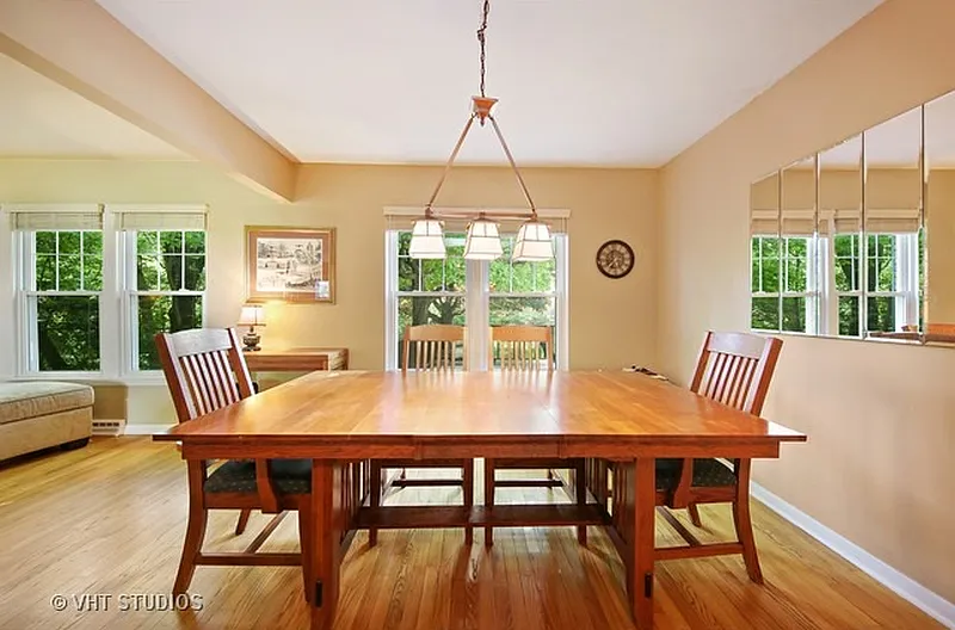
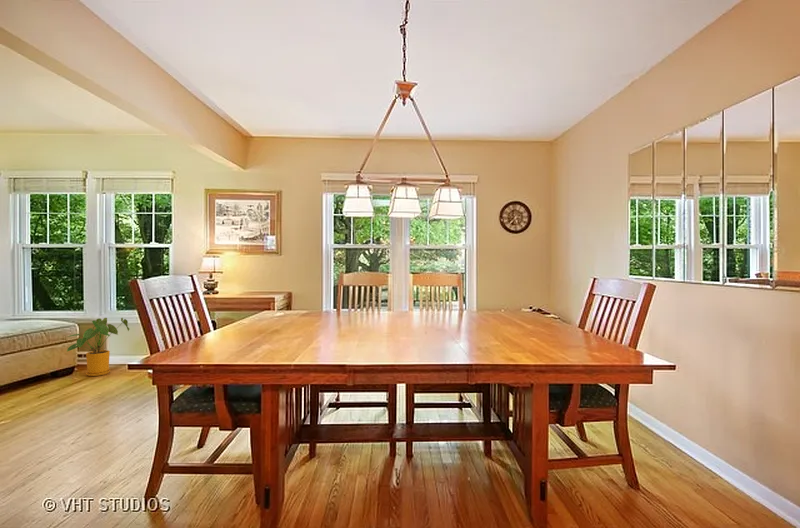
+ house plant (97, 346)
